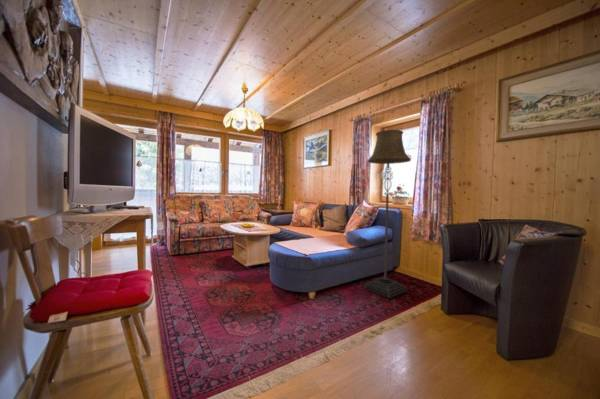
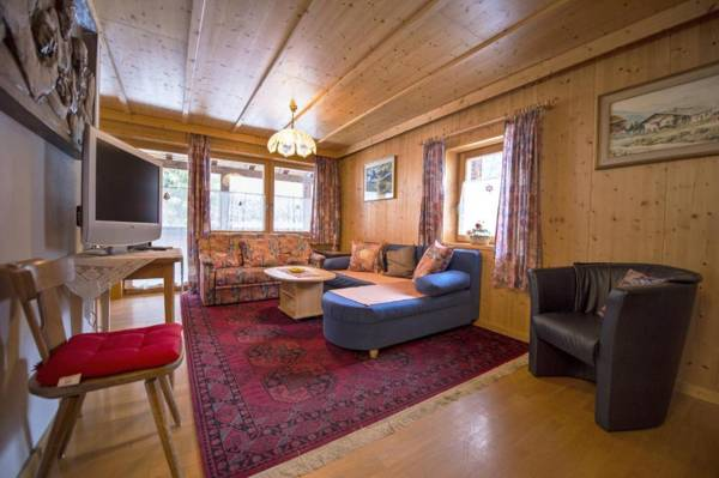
- floor lamp (387, 212)
